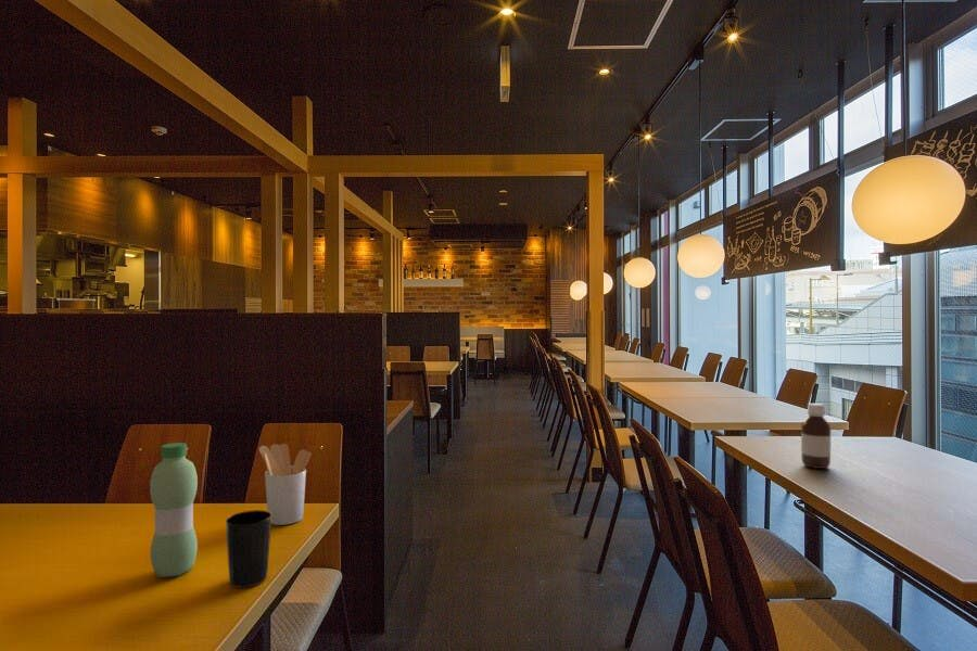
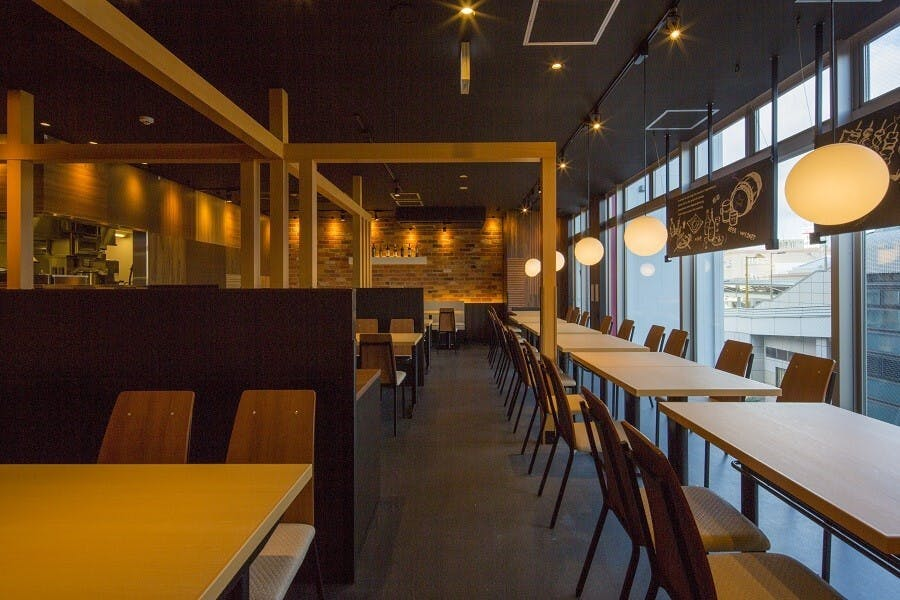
- bottle (815, 435)
- cup (249, 548)
- utensil holder (281, 481)
- water bottle (174, 508)
